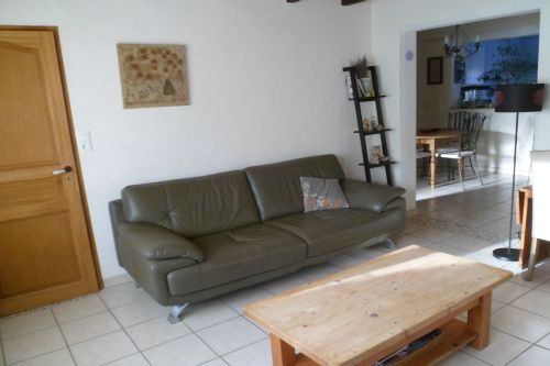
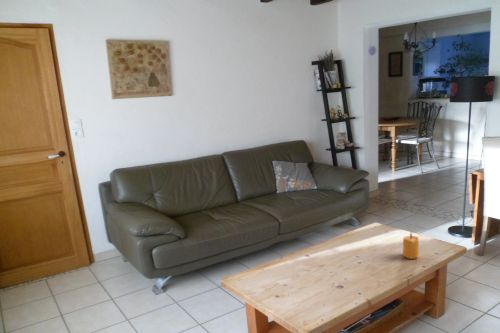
+ candle (410, 243)
